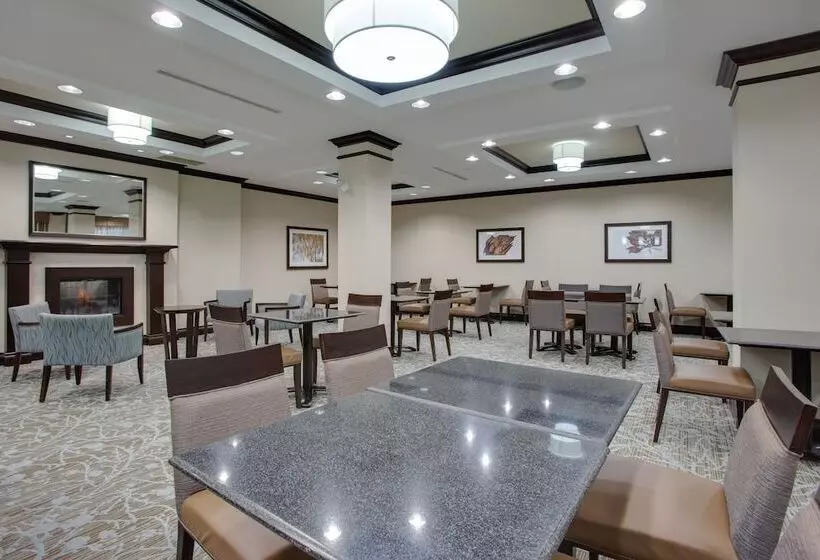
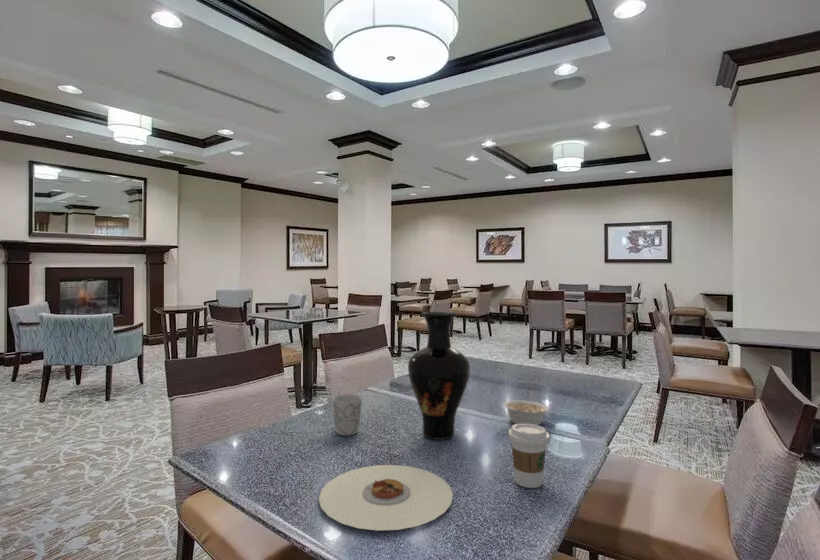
+ coffee cup (528, 454)
+ mug (345, 413)
+ legume (527, 412)
+ plate (386, 488)
+ vase (438, 373)
